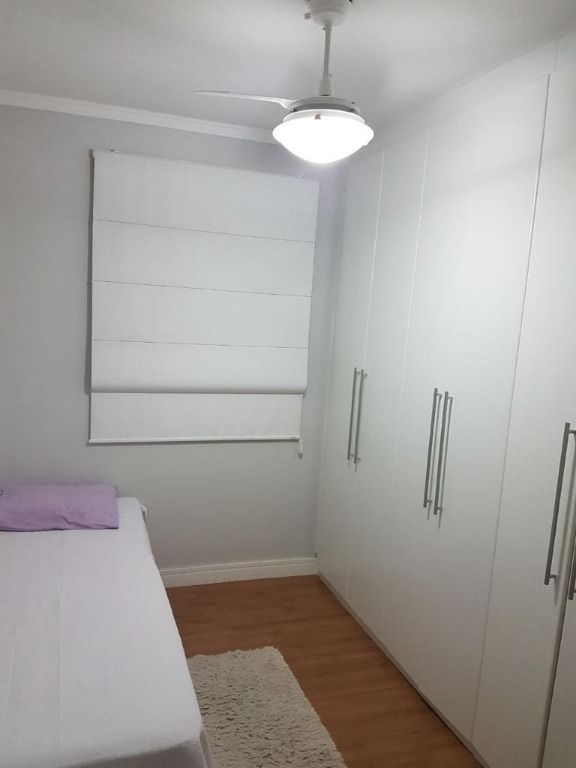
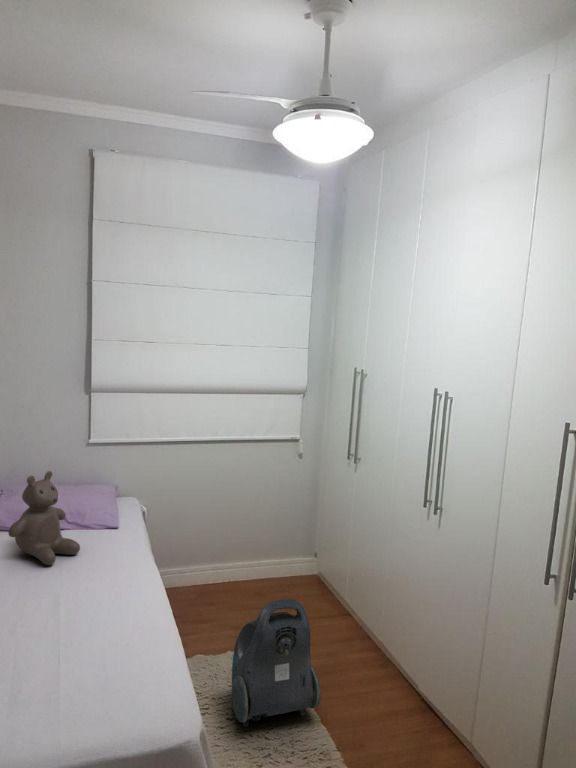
+ teddy bear (47, 515)
+ vacuum cleaner (274, 652)
